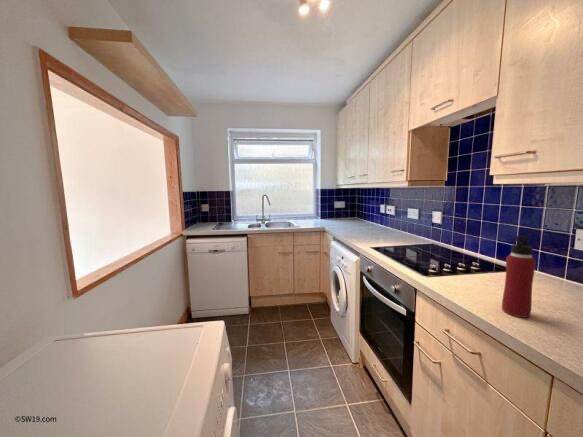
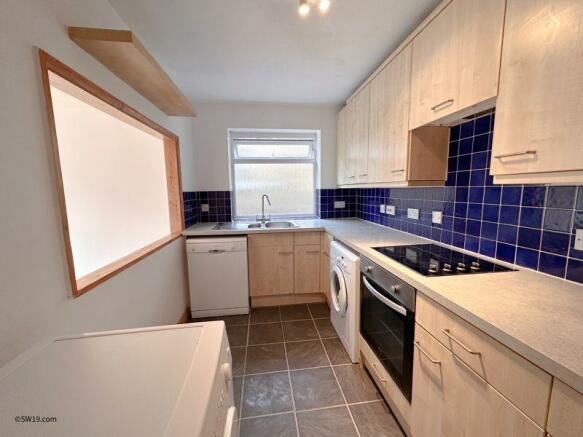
- water bottle (519, 274)
